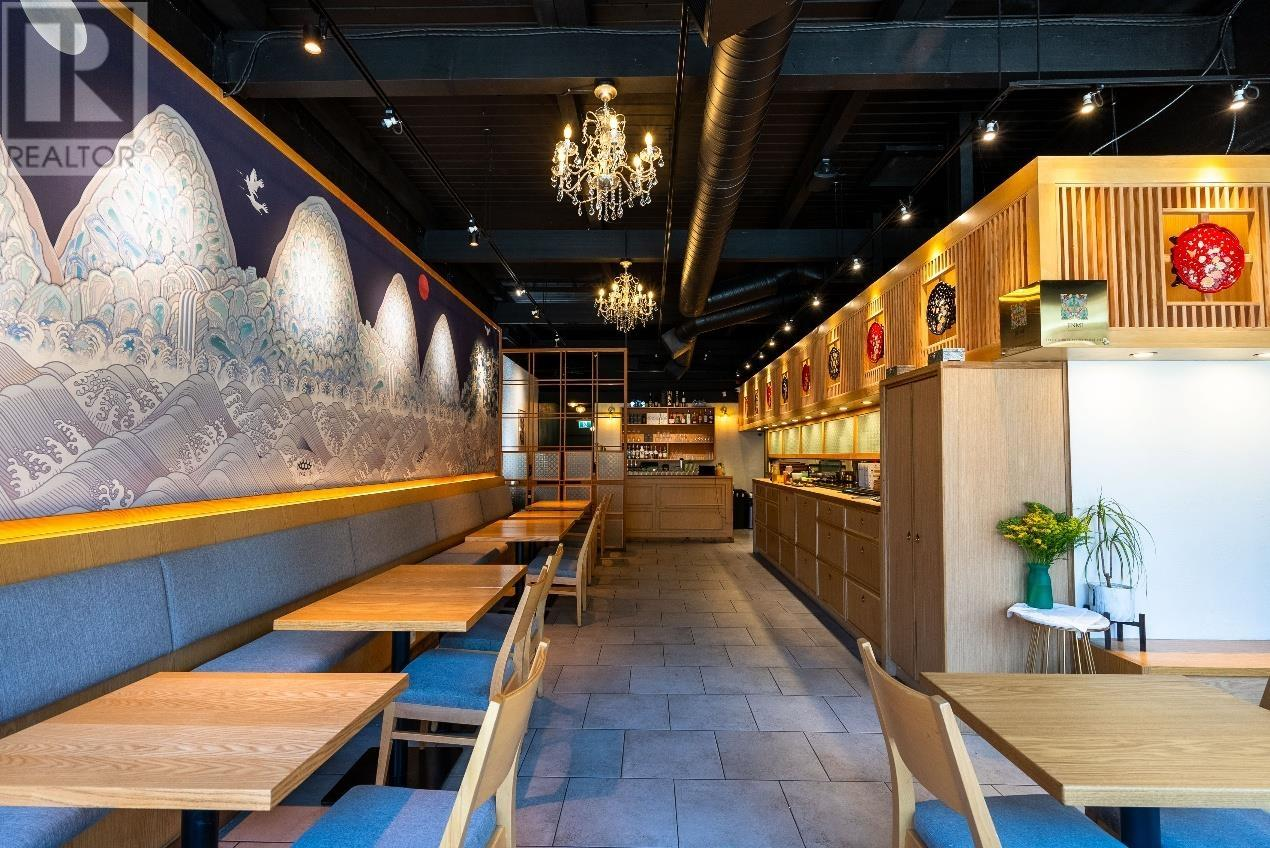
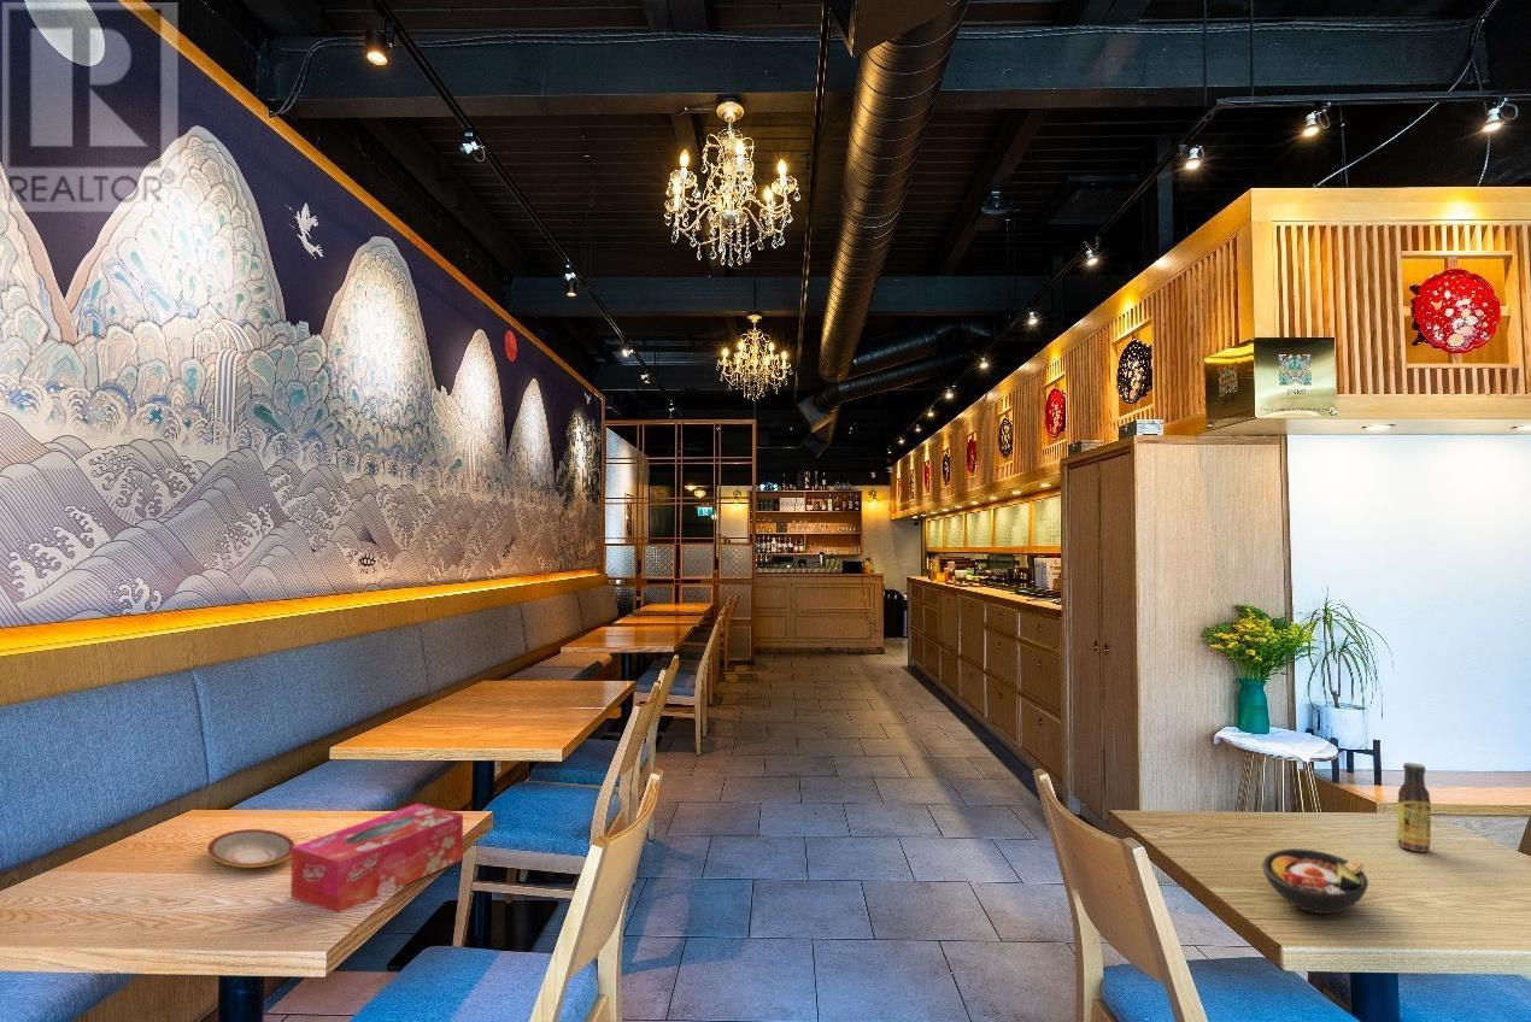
+ sauce bottle (1413, 806)
+ tissue box (381, 853)
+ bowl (1313, 882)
+ plate (251, 851)
